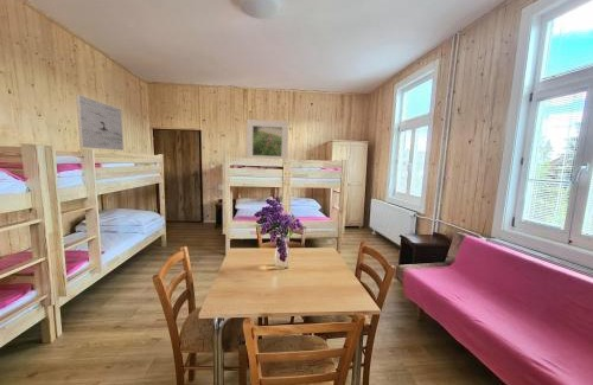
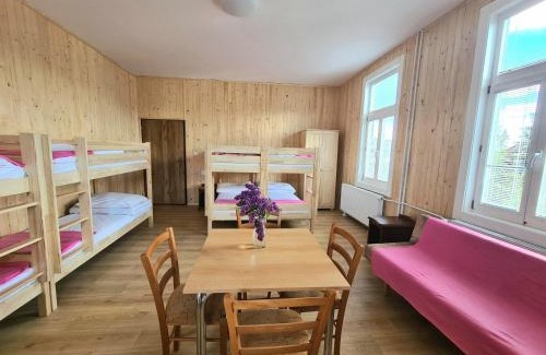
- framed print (267, 141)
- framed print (102, 126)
